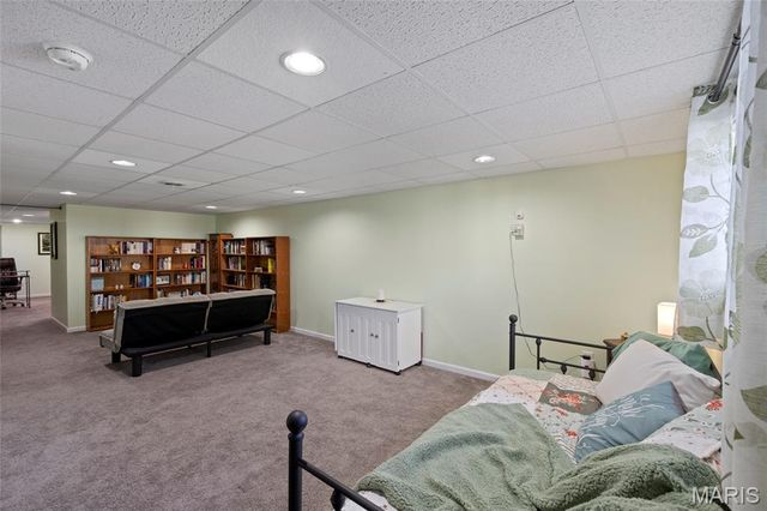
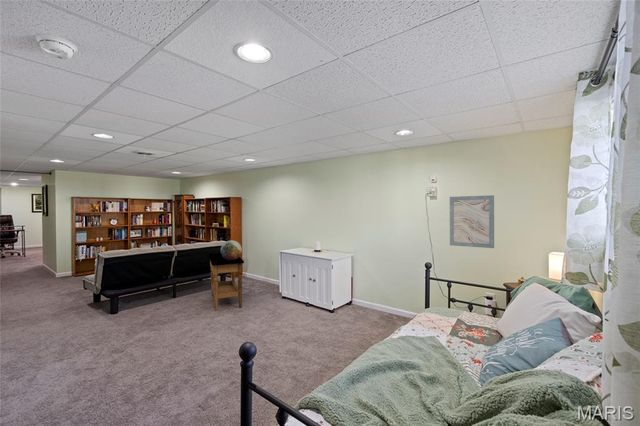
+ wall art (471, 221)
+ side table (225, 281)
+ decorative globe (231, 250)
